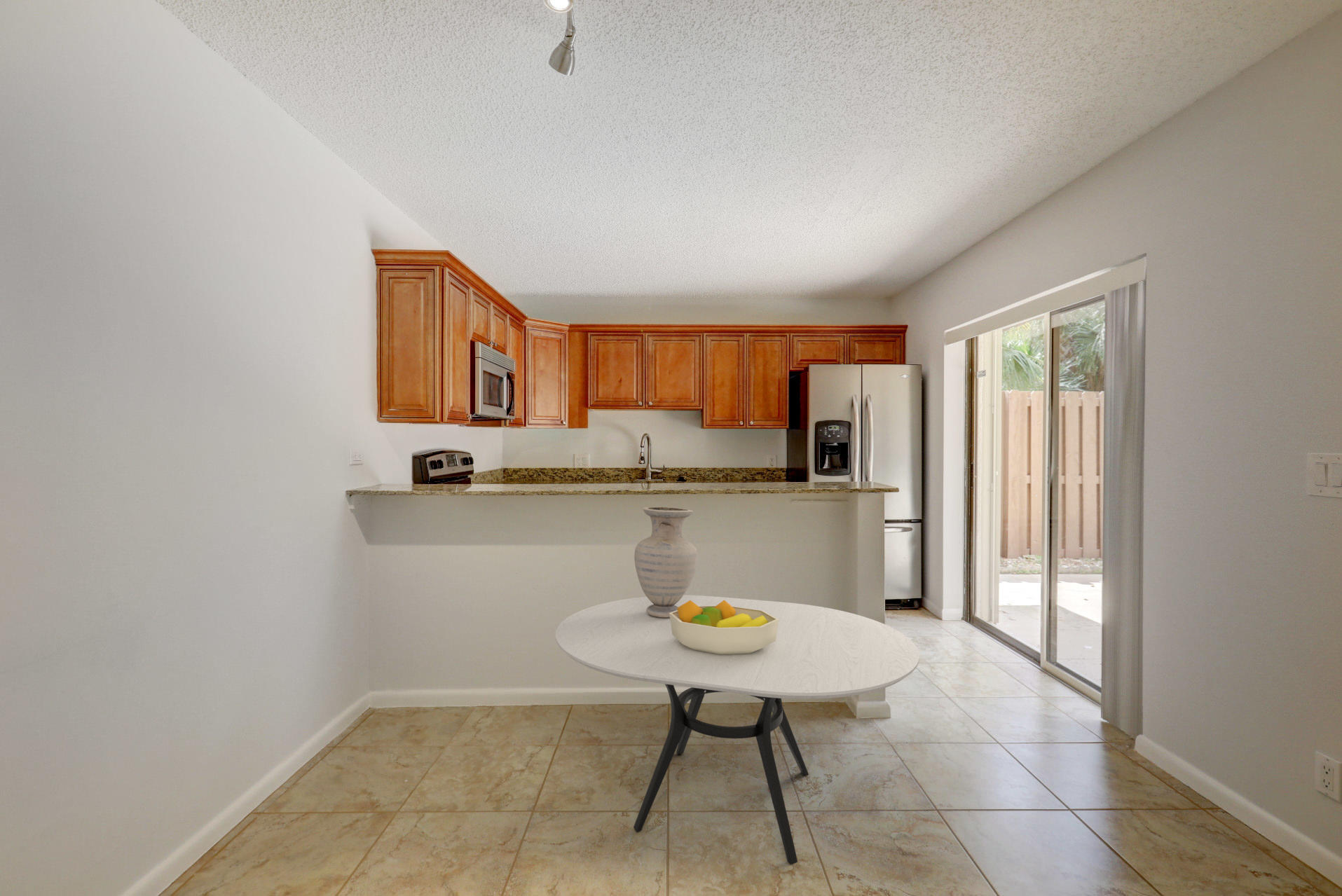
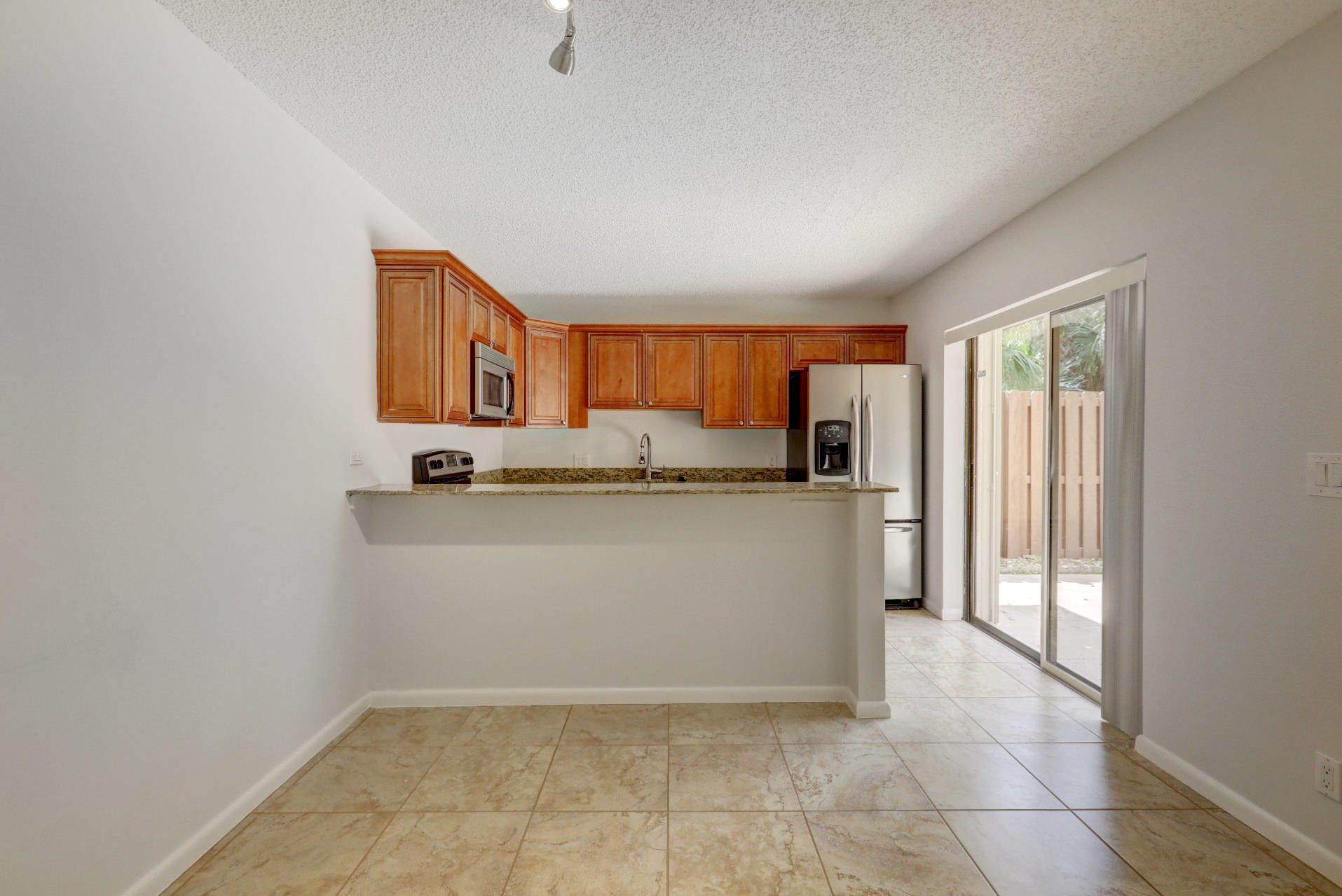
- vase (666, 561)
- dining table (728, 726)
- fruit bowl (723, 624)
